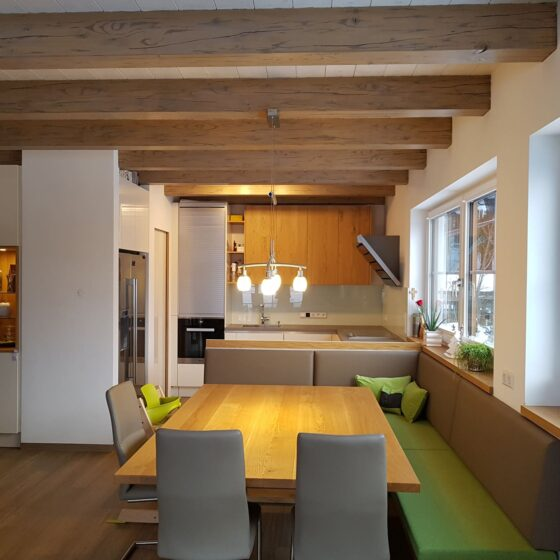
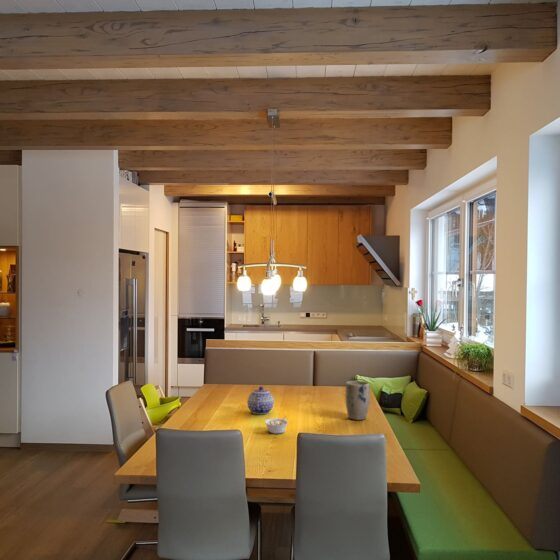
+ teapot (260, 399)
+ legume (276, 425)
+ plant pot (357, 400)
